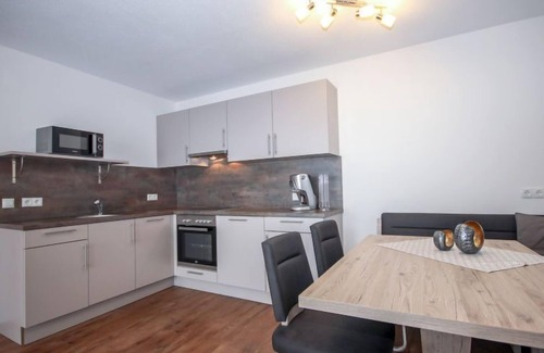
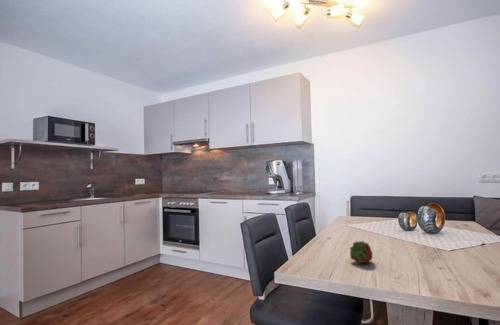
+ fruit (361, 252)
